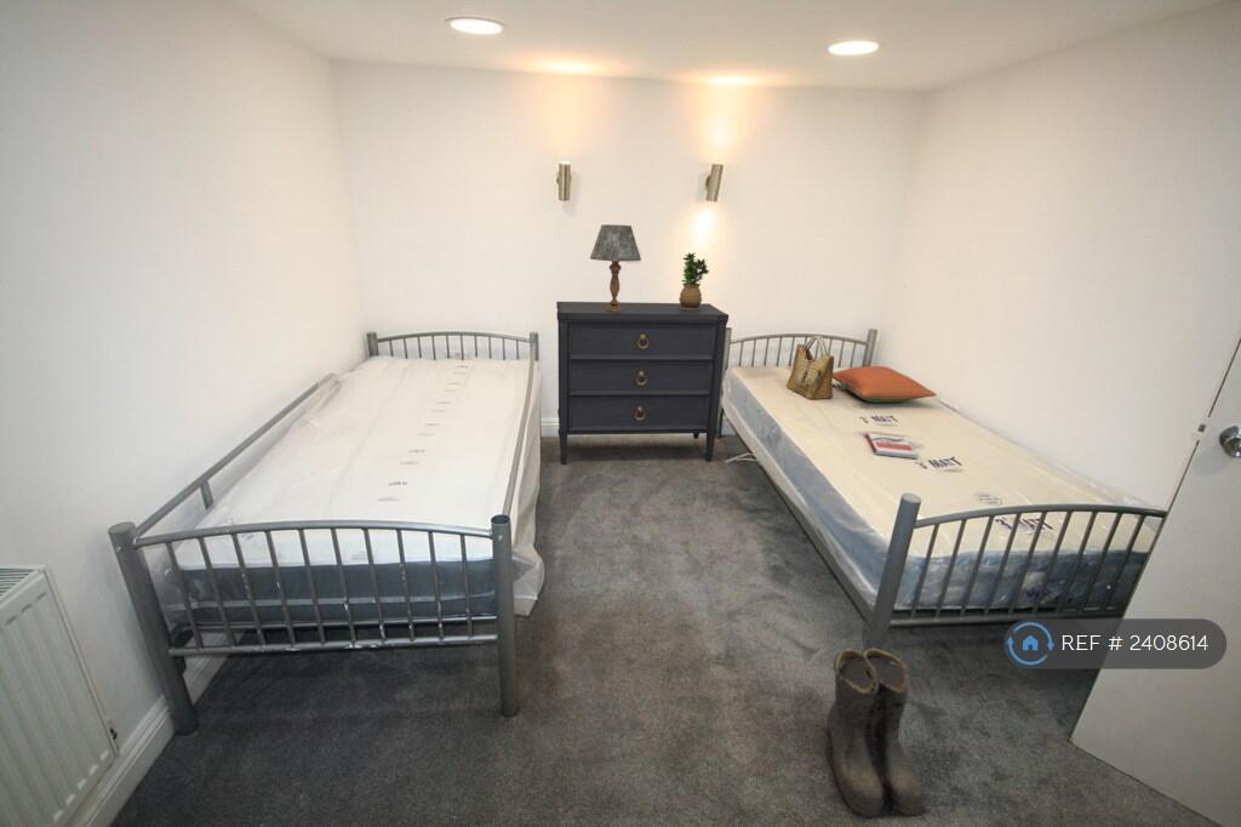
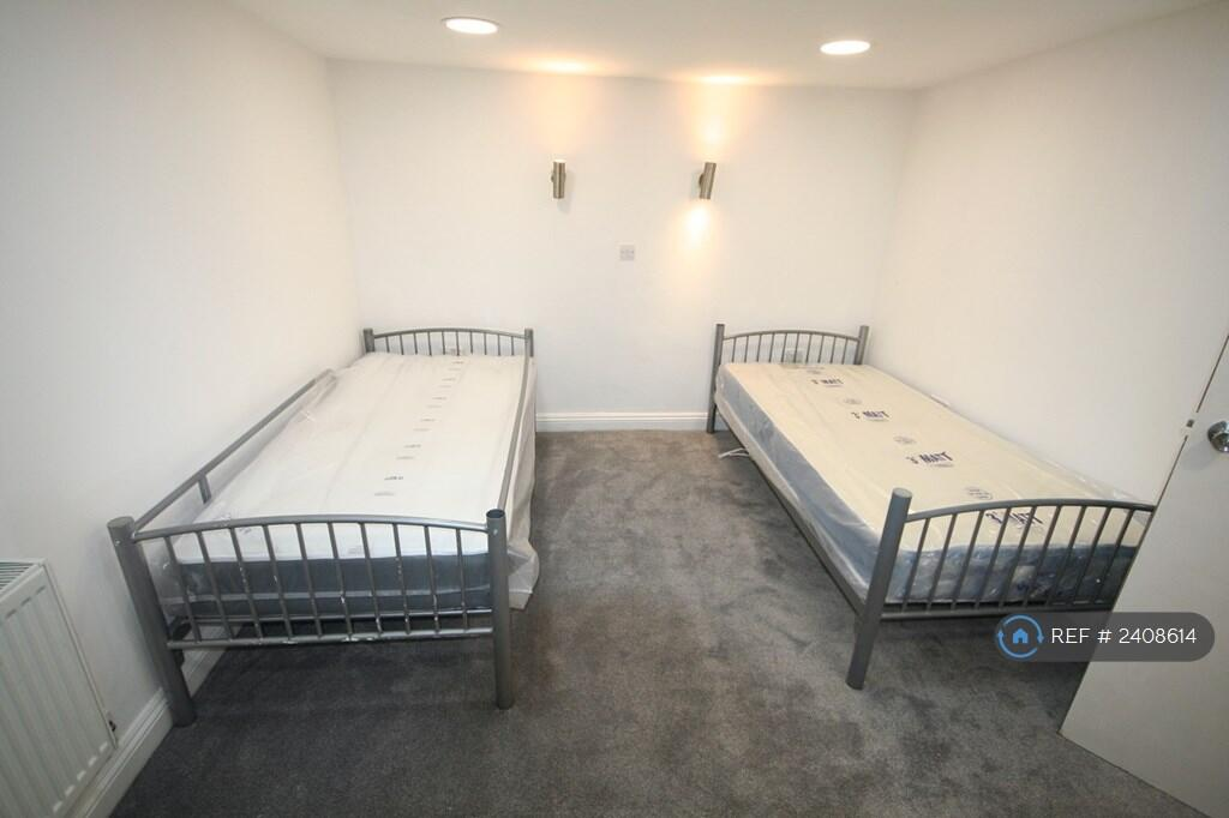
- pillow (879, 383)
- table lamp (614, 268)
- grocery bag (812, 364)
- boots (875, 729)
- potted plant (693, 280)
- dresser (635, 382)
- book (890, 445)
